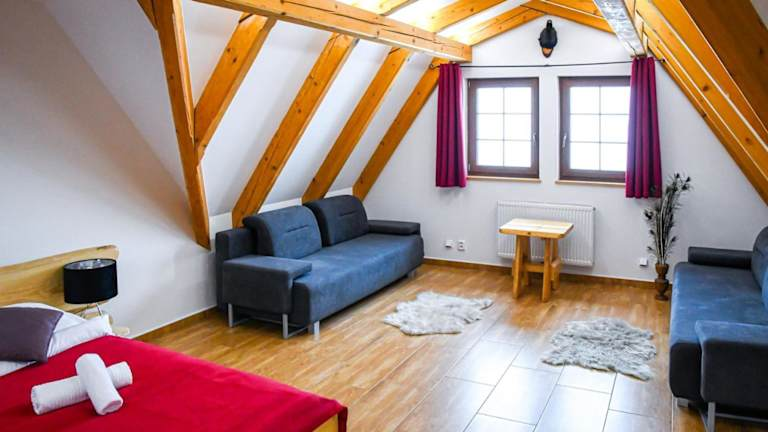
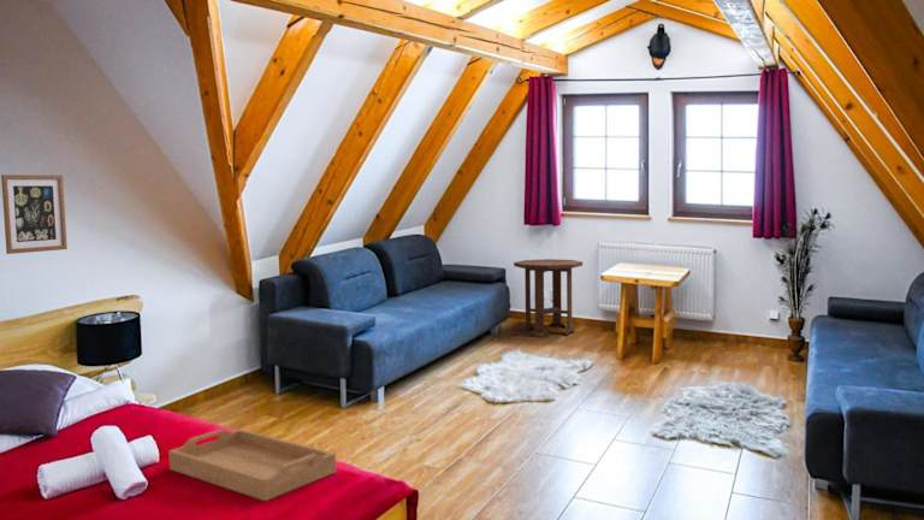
+ serving tray (251, 457)
+ wall art (35, 213)
+ side table (552, 296)
